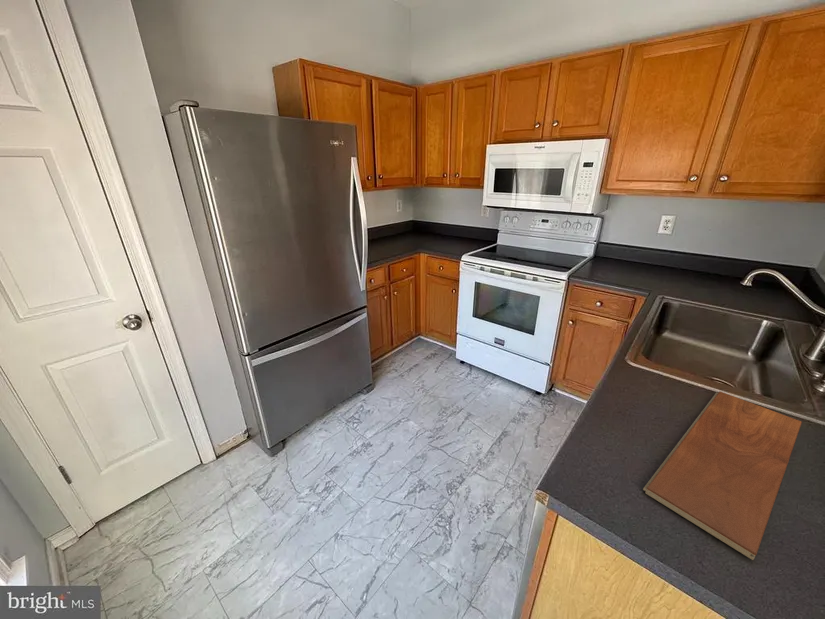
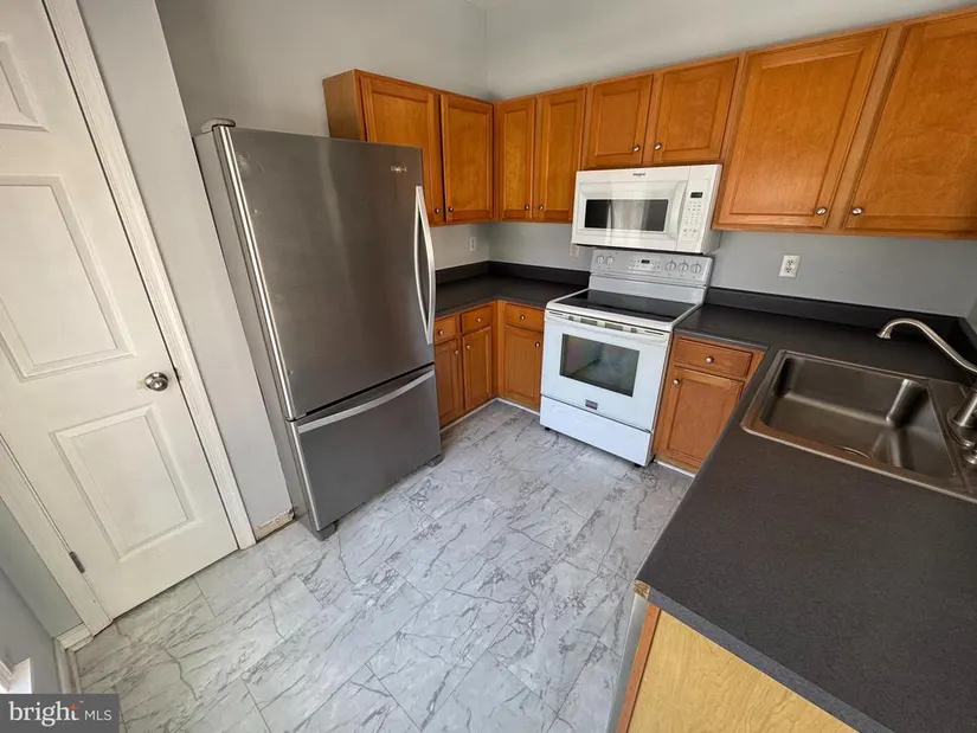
- chopping board (730, 453)
